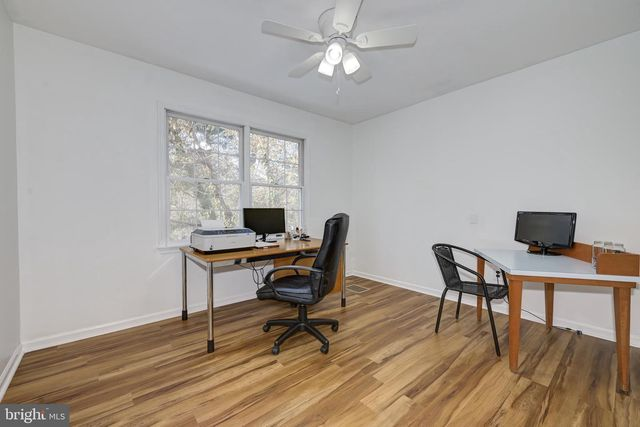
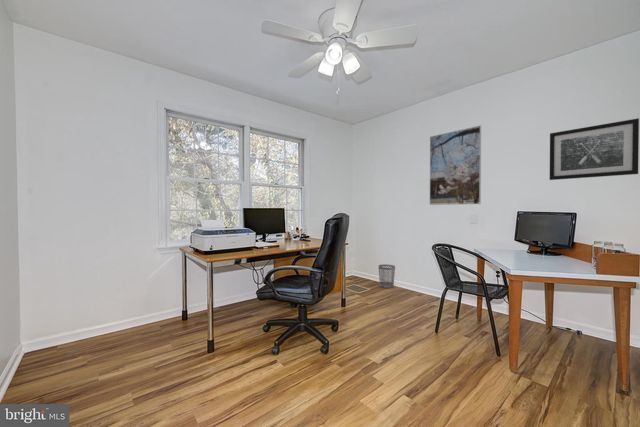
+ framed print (453, 168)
+ wall art (590, 152)
+ wastebasket (387, 276)
